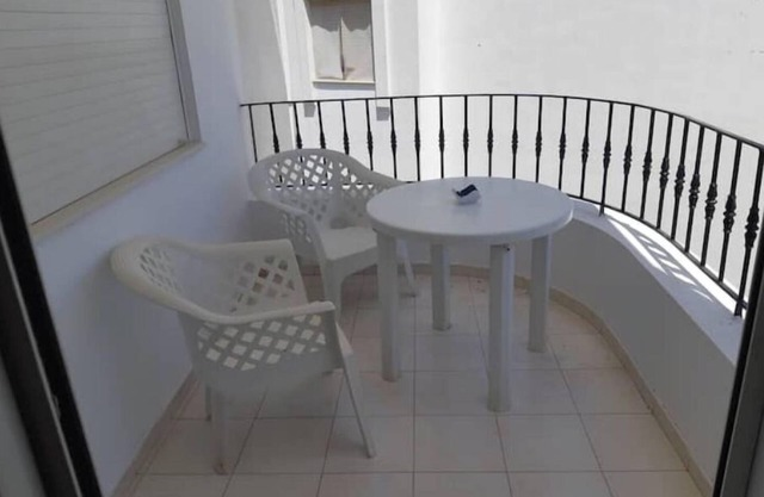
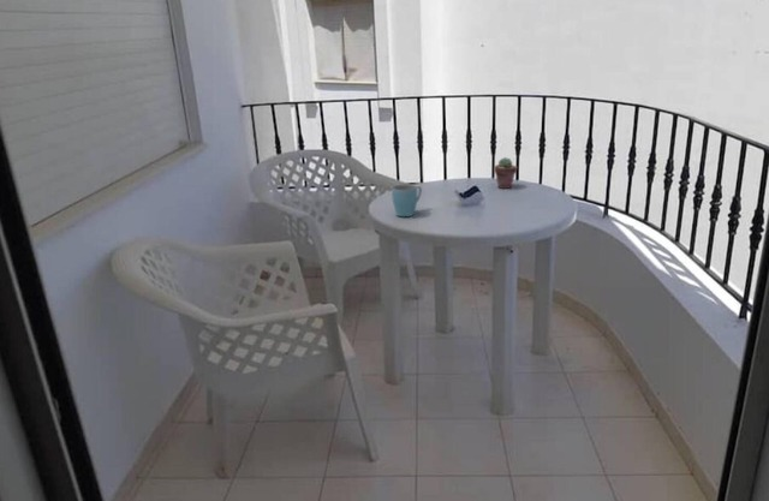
+ mug (409, 199)
+ potted succulent (505, 172)
